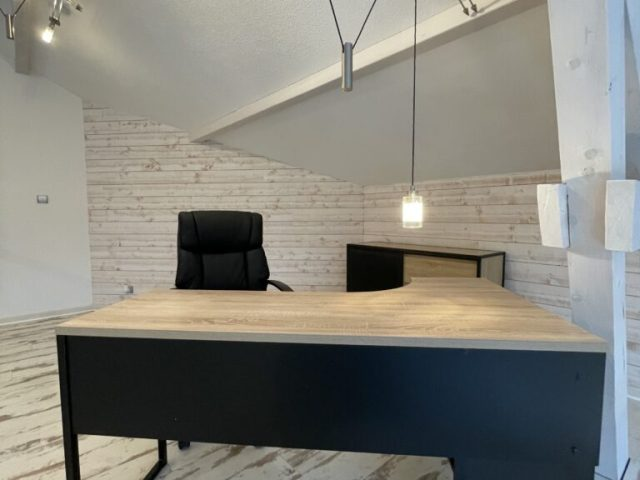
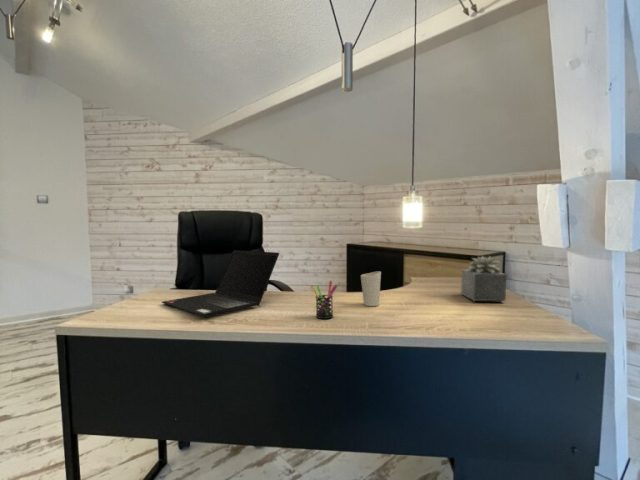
+ cup (371, 288)
+ succulent plant (482, 277)
+ laptop computer (221, 278)
+ pen holder (324, 298)
